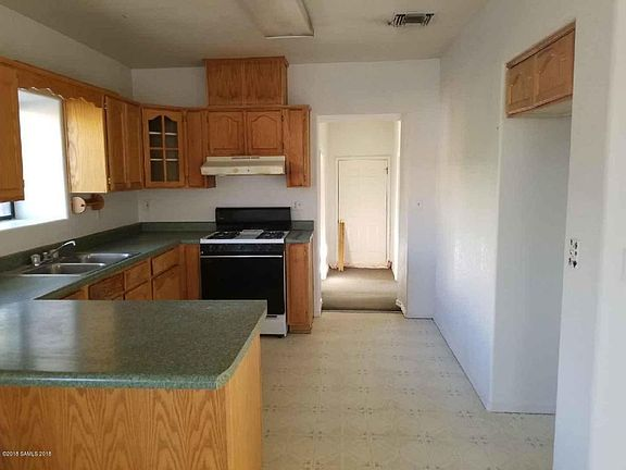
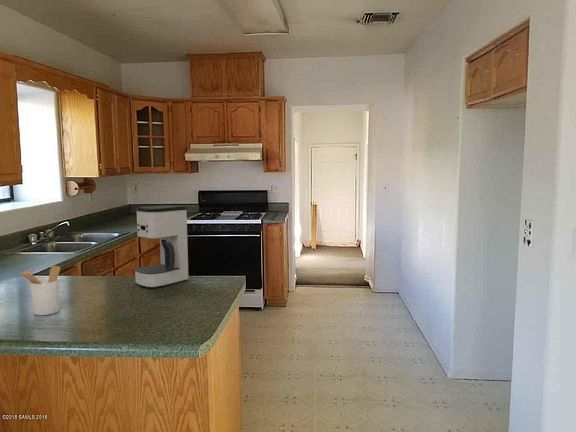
+ utensil holder (39, 290)
+ coffee maker (161, 245)
